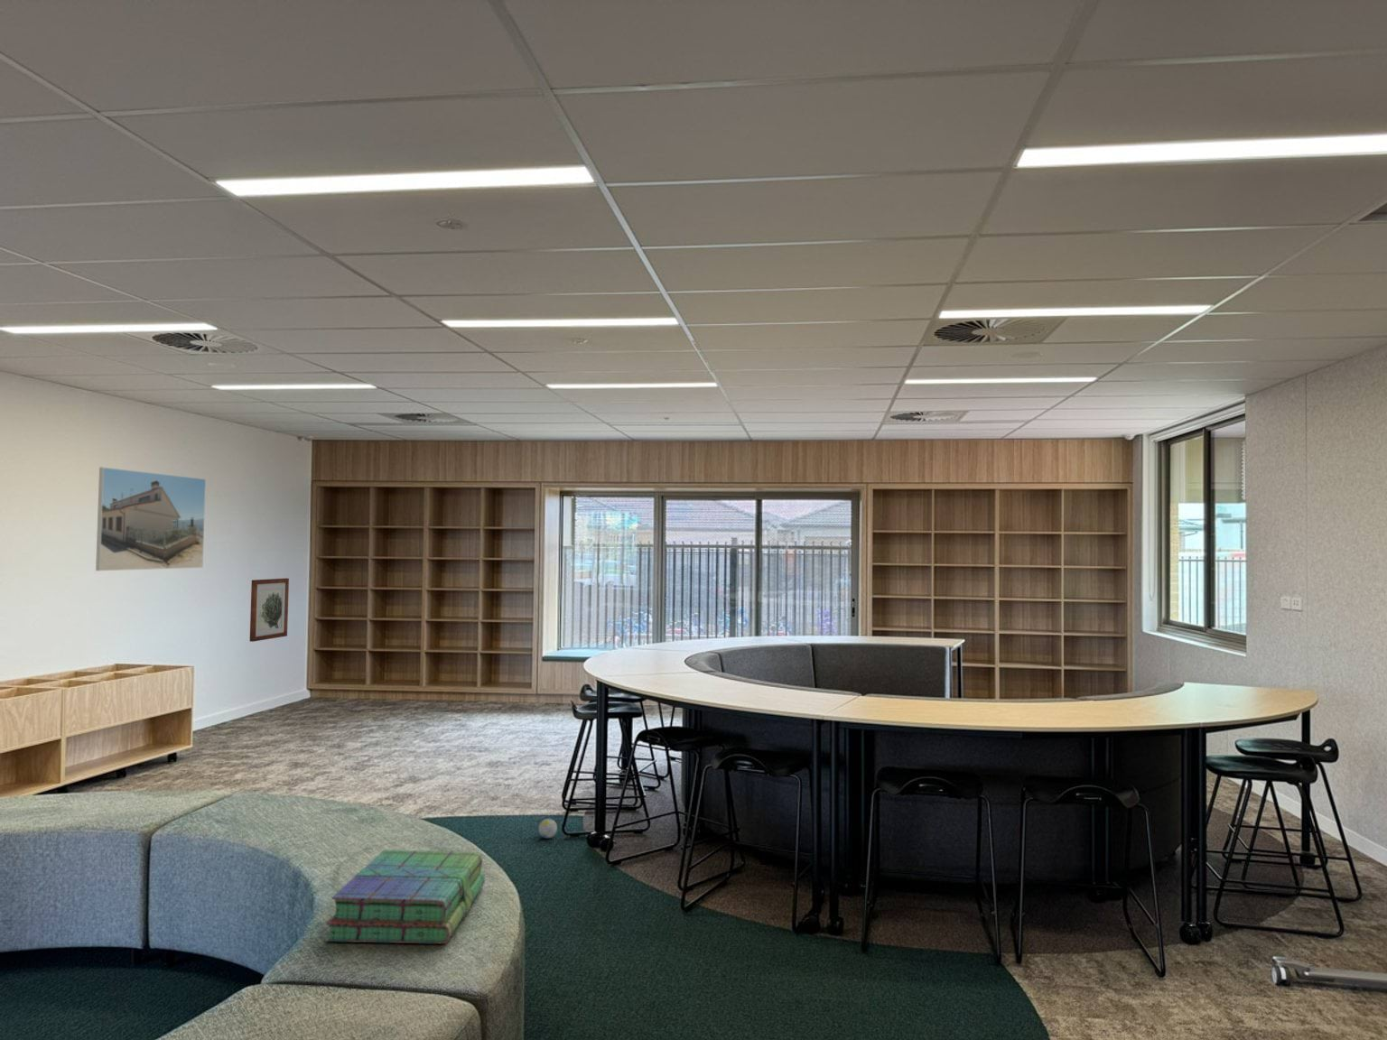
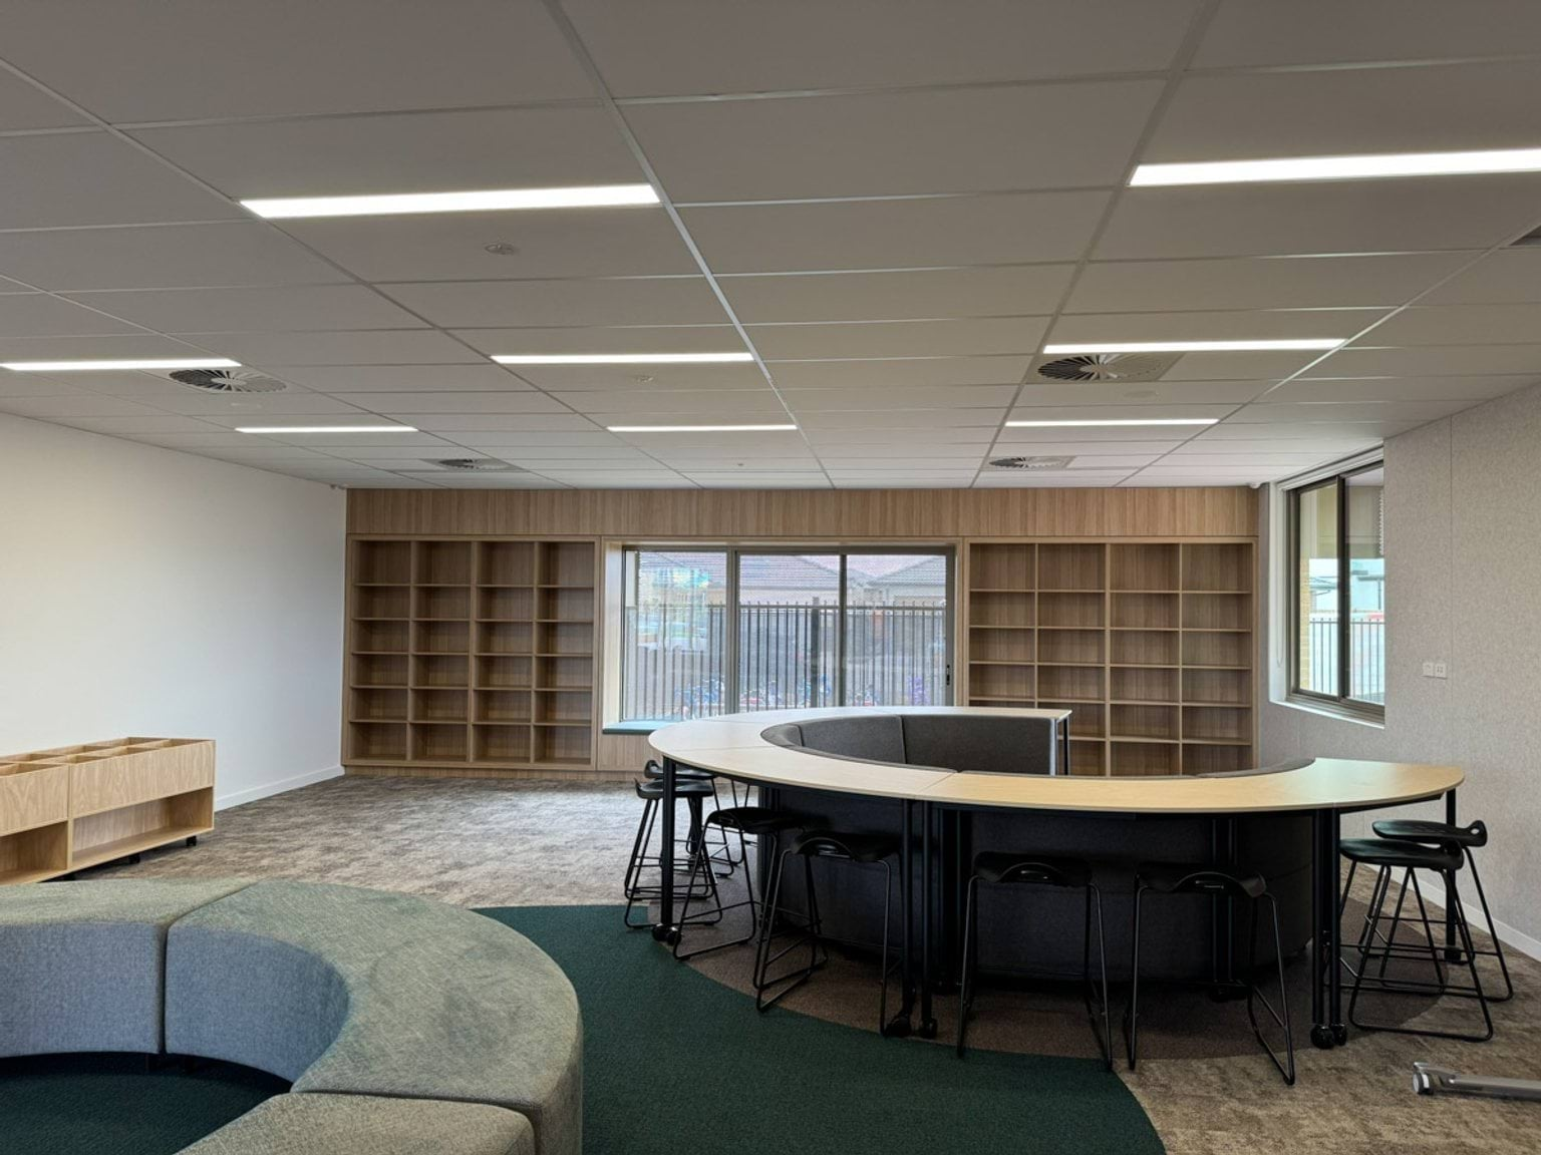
- decorative ball (547, 828)
- stack of books (412, 891)
- wall art (269, 608)
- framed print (154, 521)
